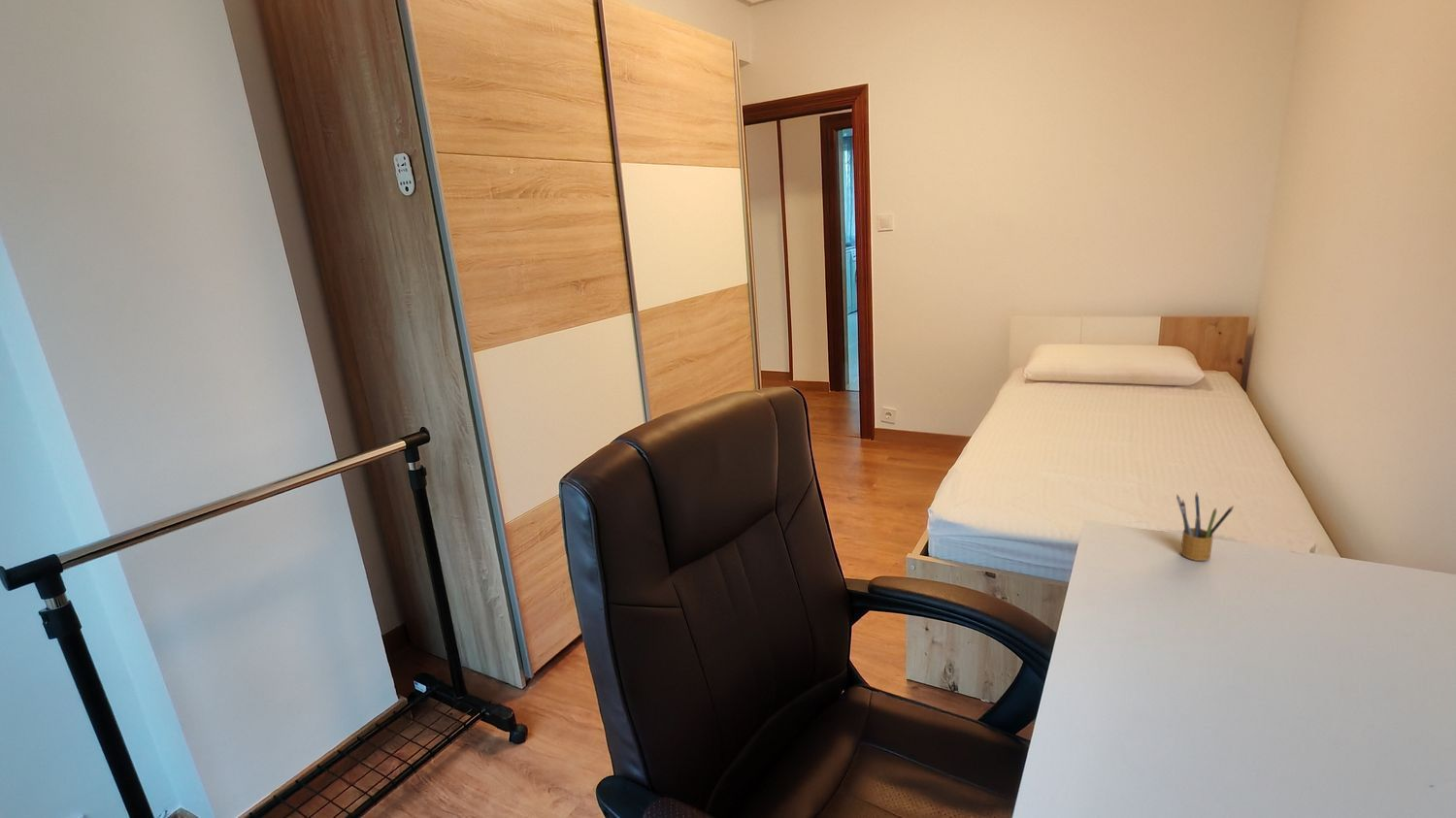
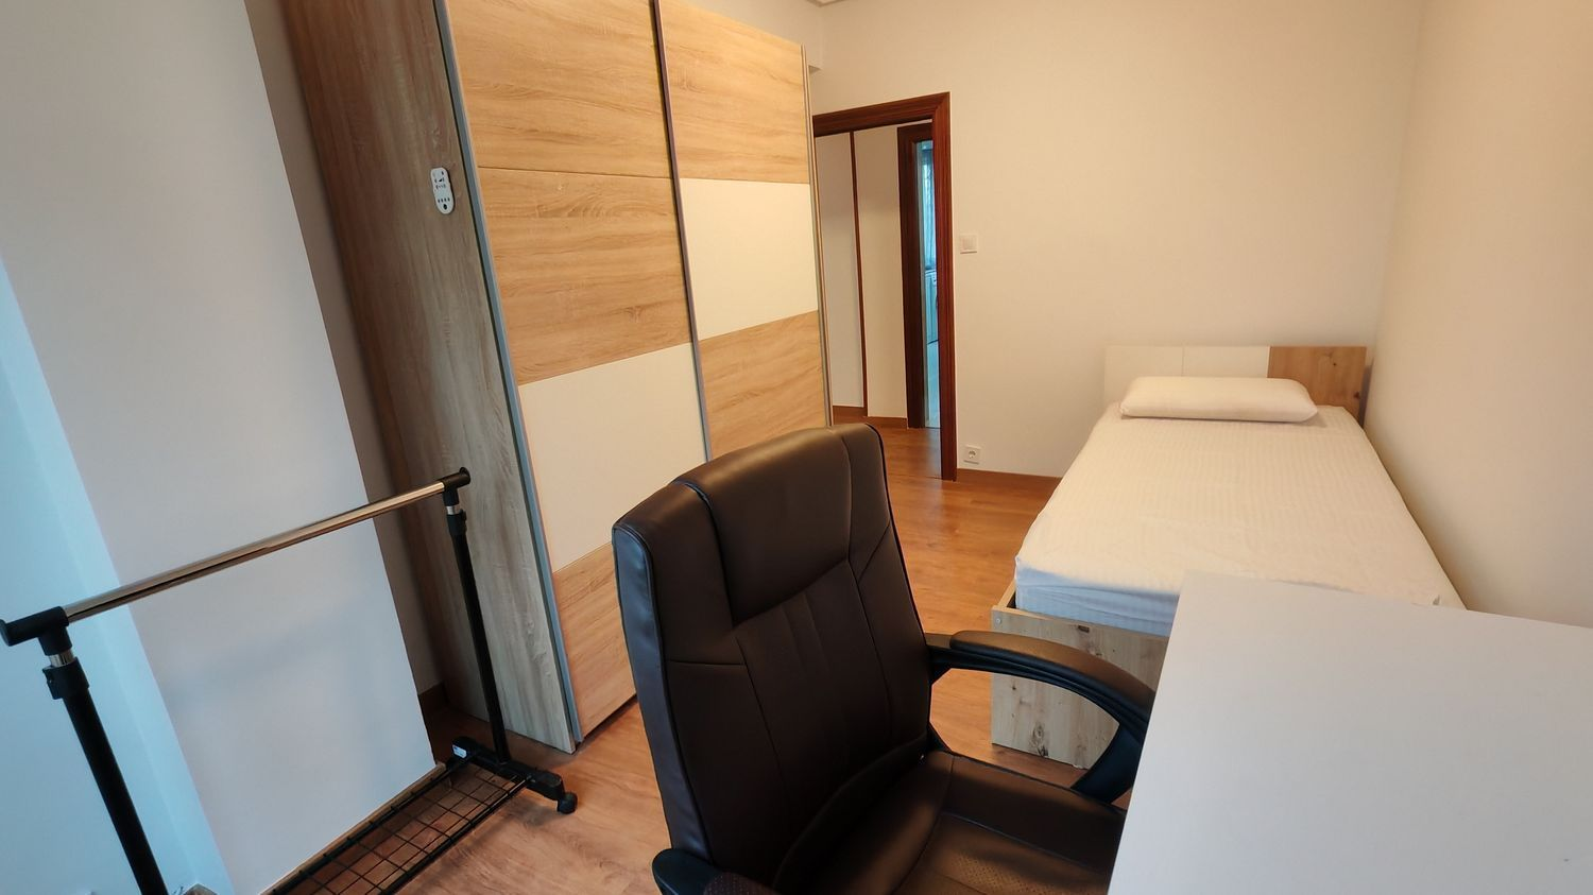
- pencil box (1200, 527)
